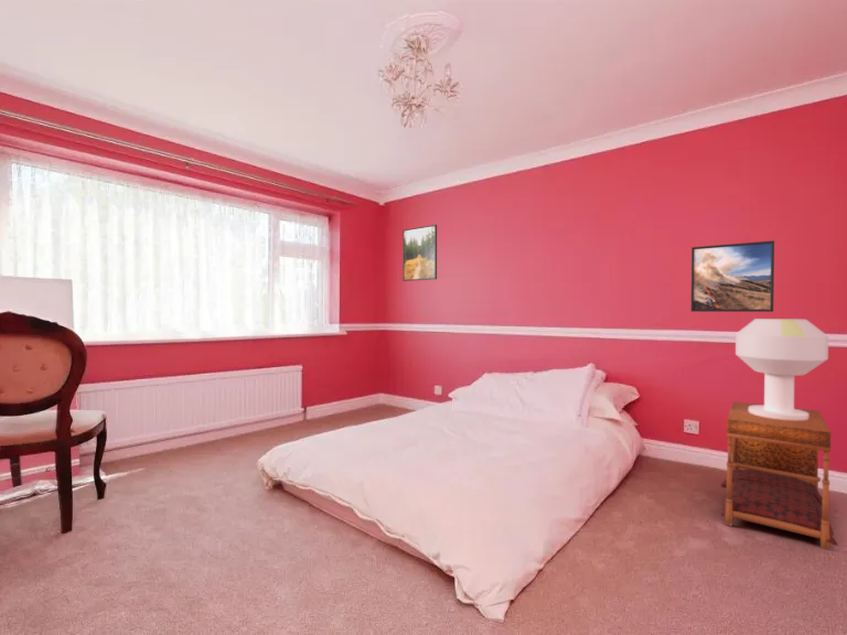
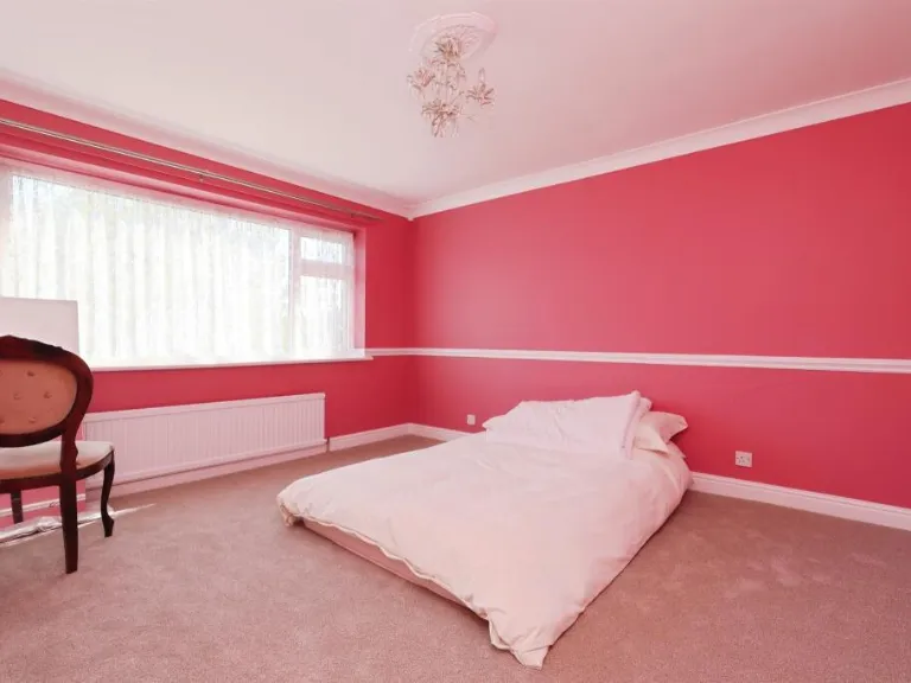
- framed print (419, 254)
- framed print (730, 278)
- table lamp (779, 366)
- canopy bed (772, 465)
